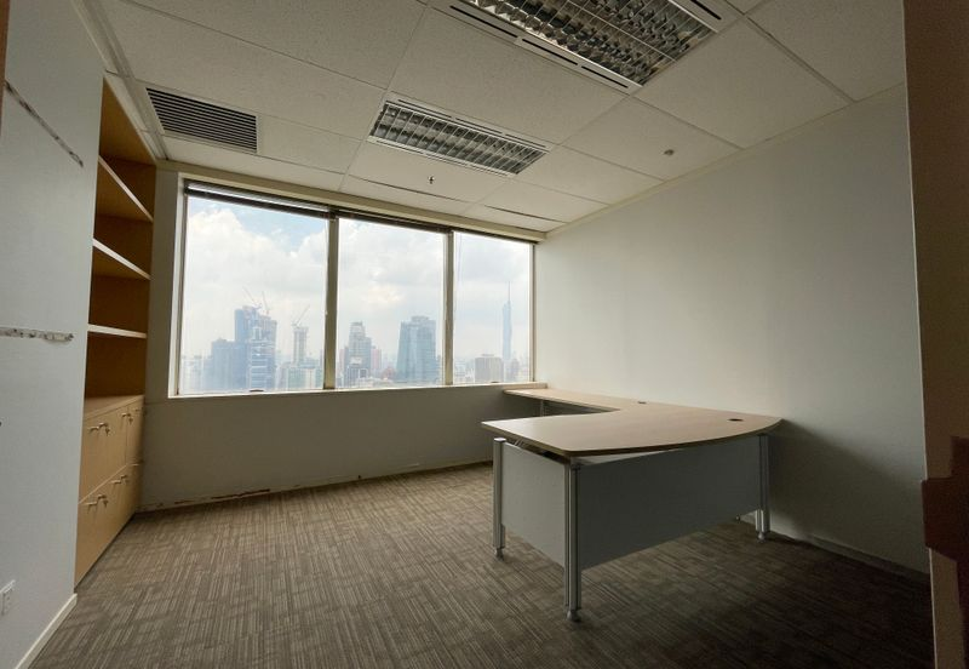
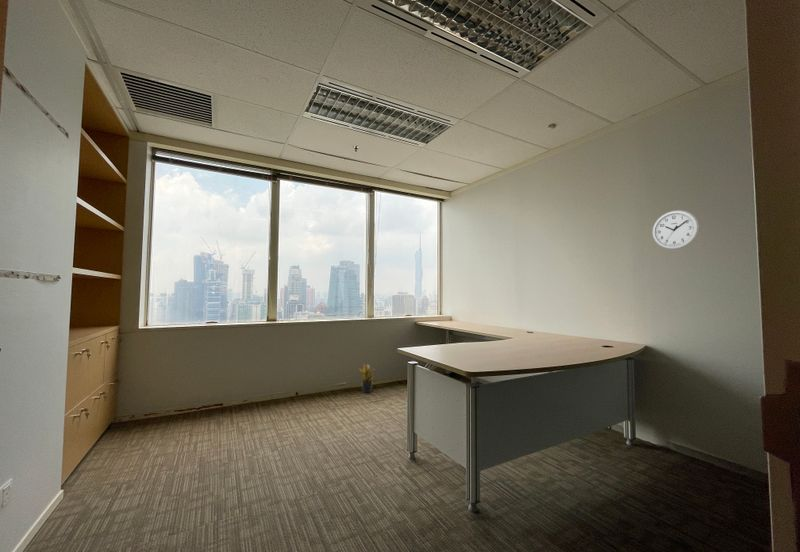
+ wall clock (674, 229)
+ potted plant (368, 377)
